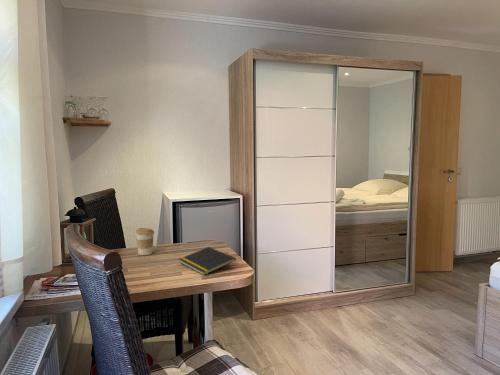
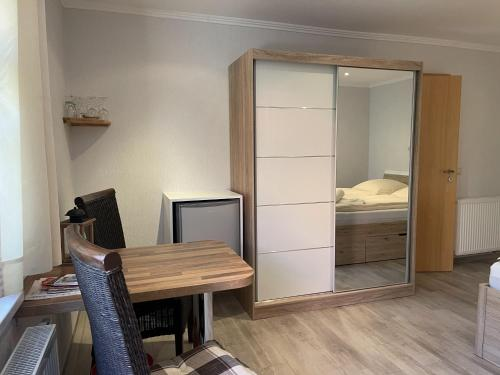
- coffee cup (145, 240)
- notepad (206, 259)
